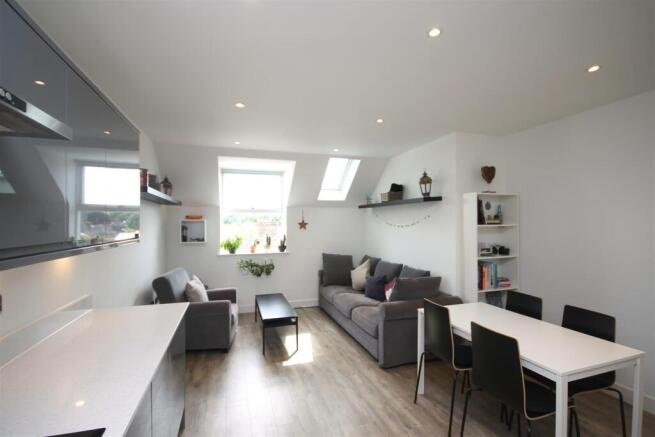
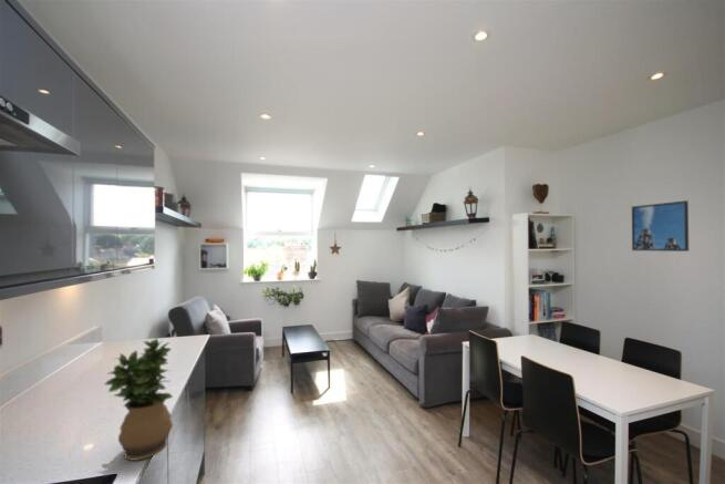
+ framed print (657, 227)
+ potted plant (142, 393)
